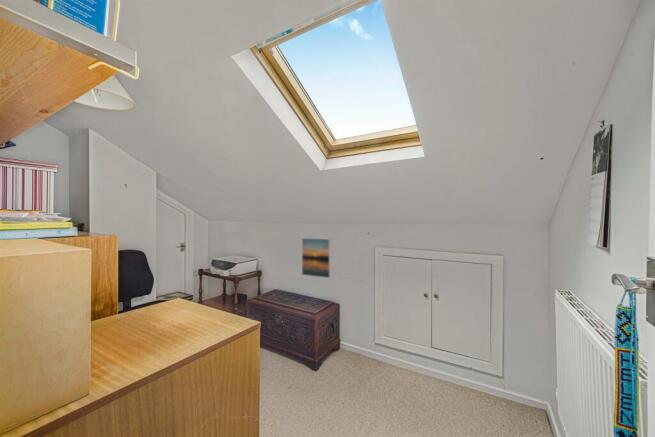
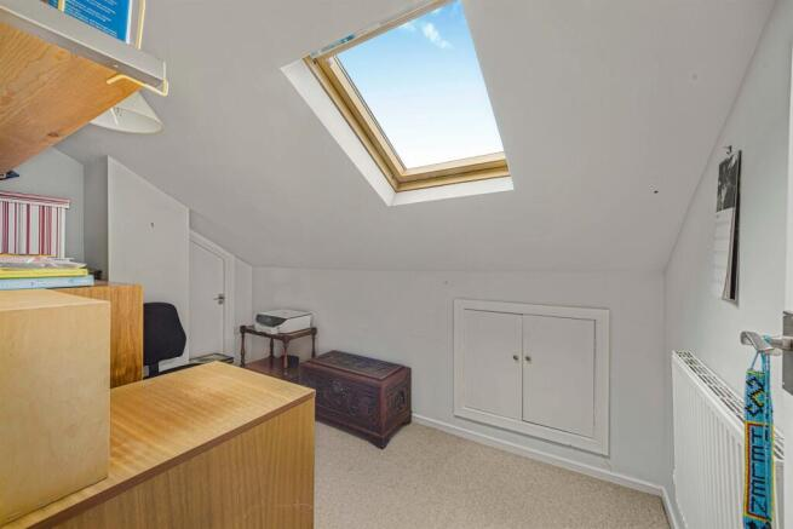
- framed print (316, 257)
